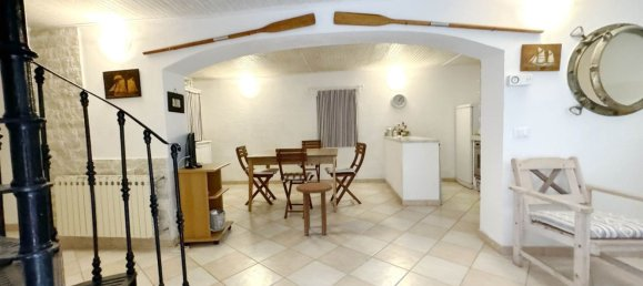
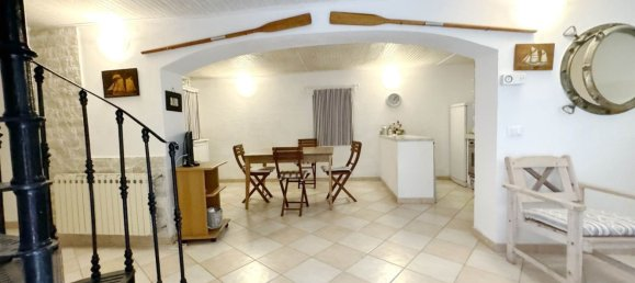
- side table (309, 208)
